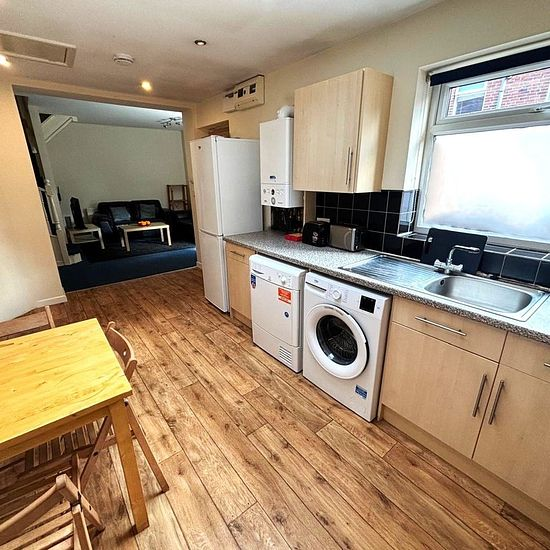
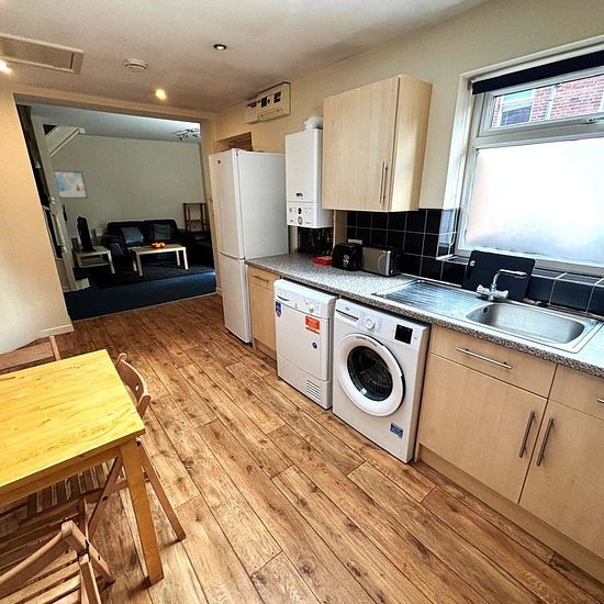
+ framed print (69, 184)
